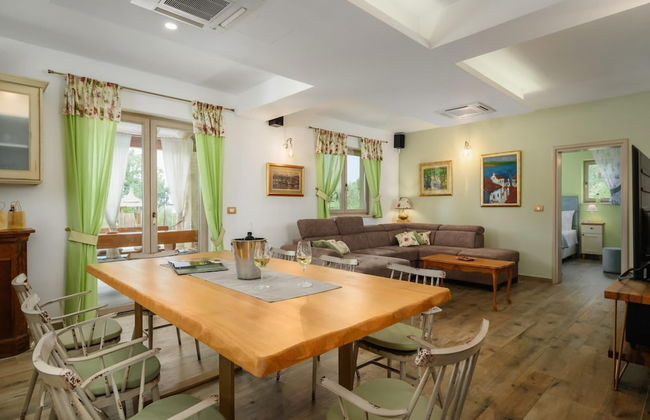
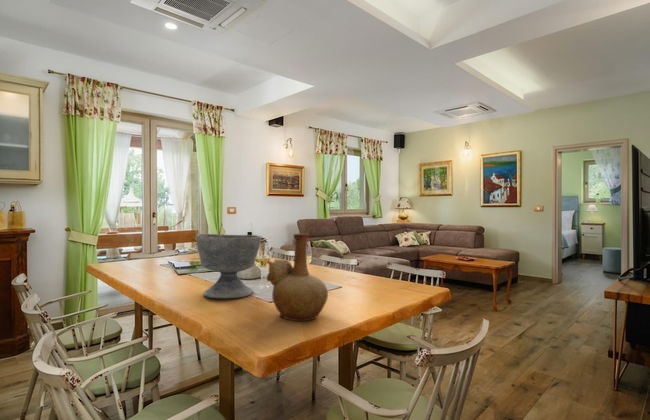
+ vase (295, 274)
+ bowl (229, 263)
